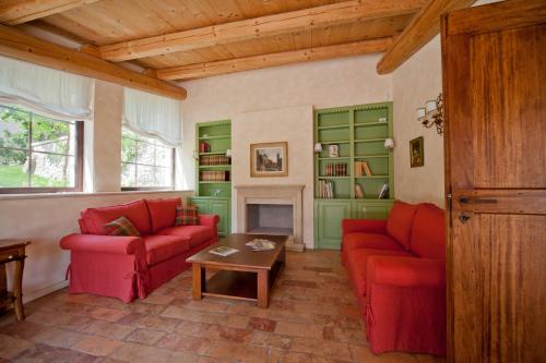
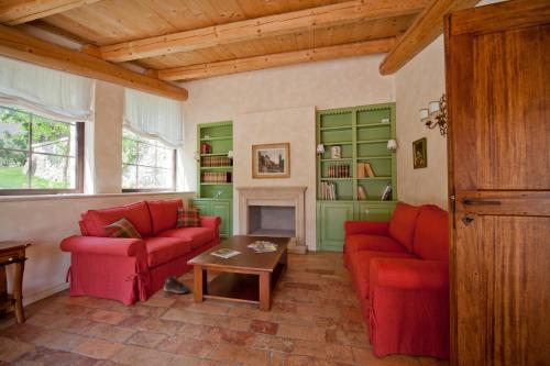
+ sneaker (176, 282)
